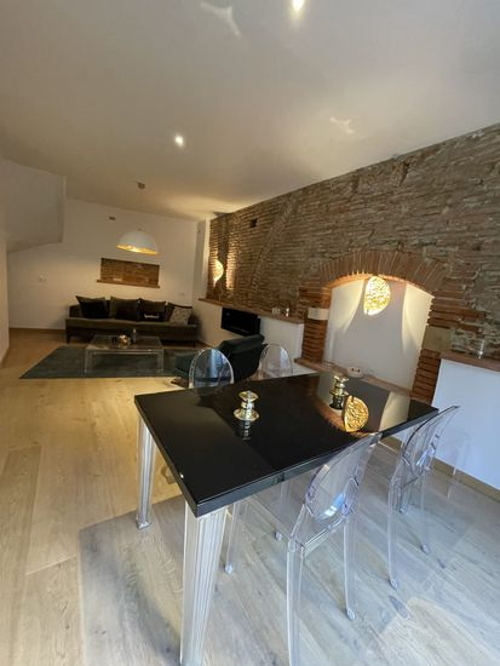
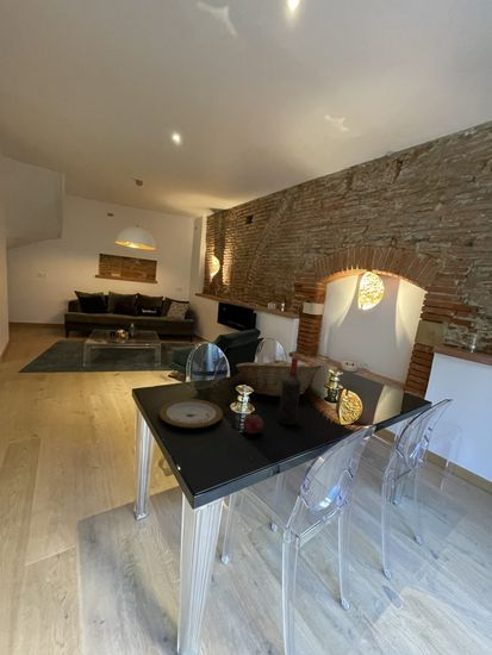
+ apple (253, 423)
+ fruit basket (278, 372)
+ wine bottle (291, 389)
+ plate (191, 413)
